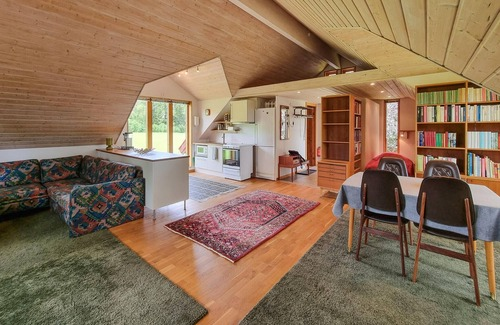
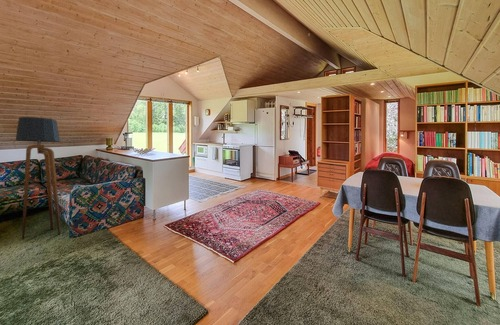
+ floor lamp (46, 177)
